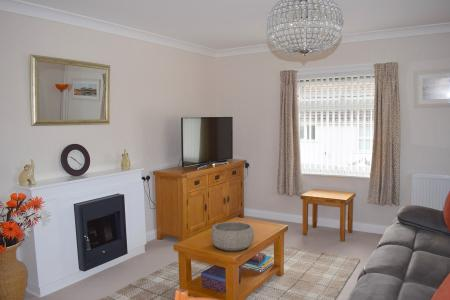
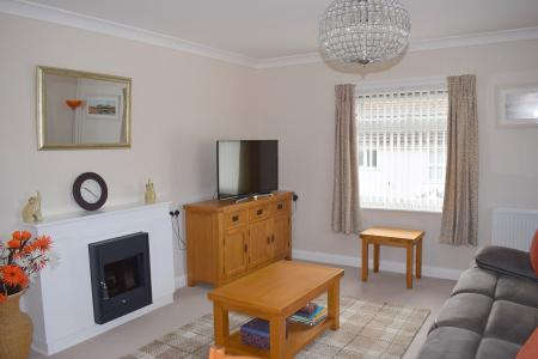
- decorative bowl (232, 236)
